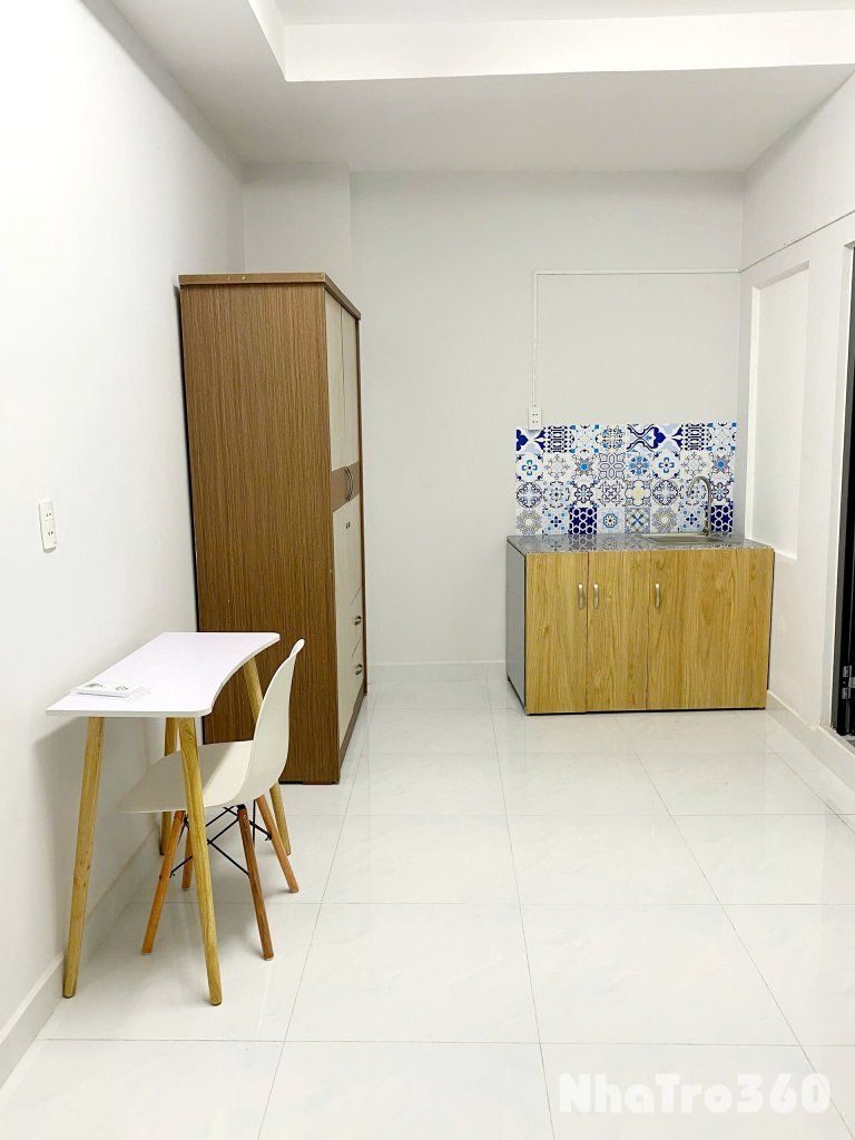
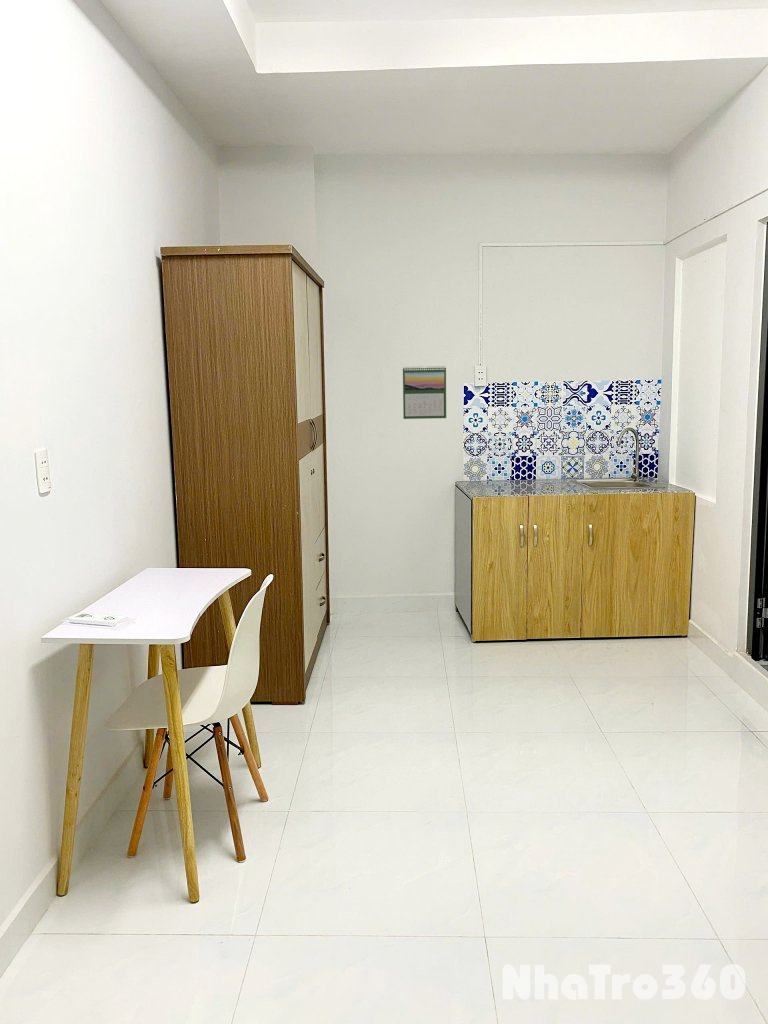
+ calendar (424, 392)
